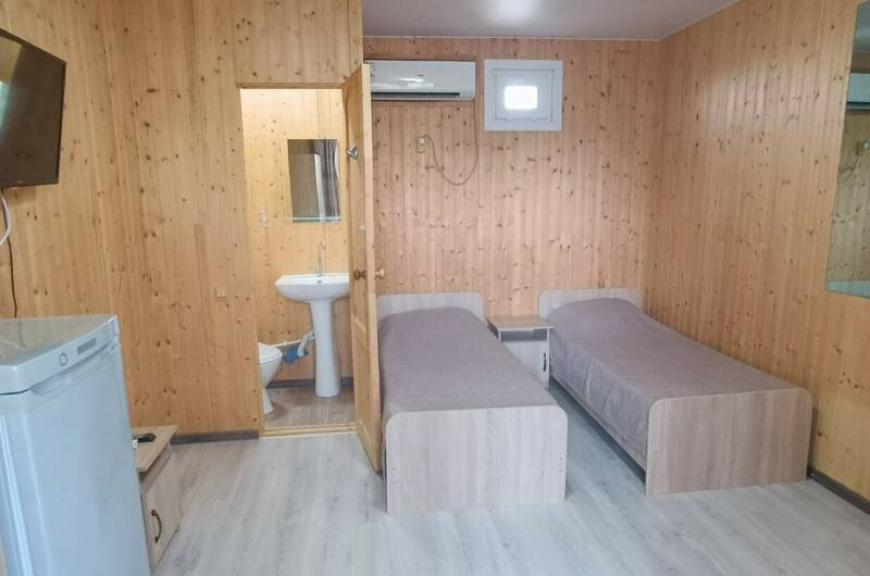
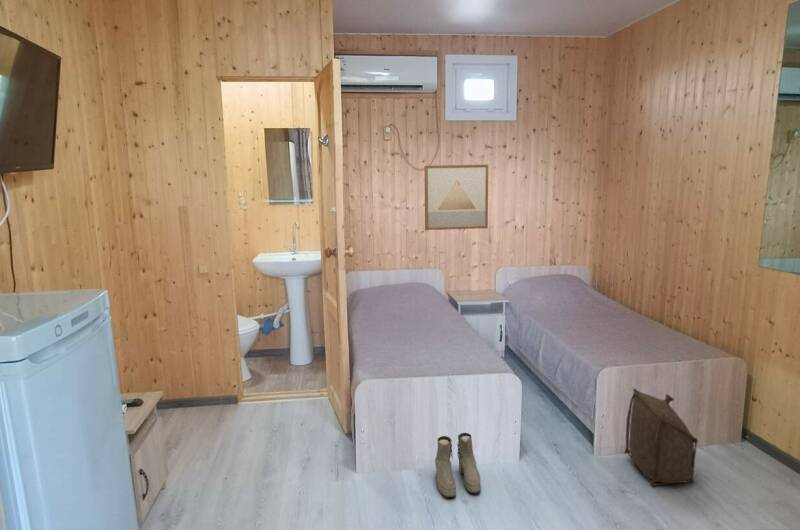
+ boots (459, 462)
+ wall art (456, 197)
+ backpack (662, 432)
